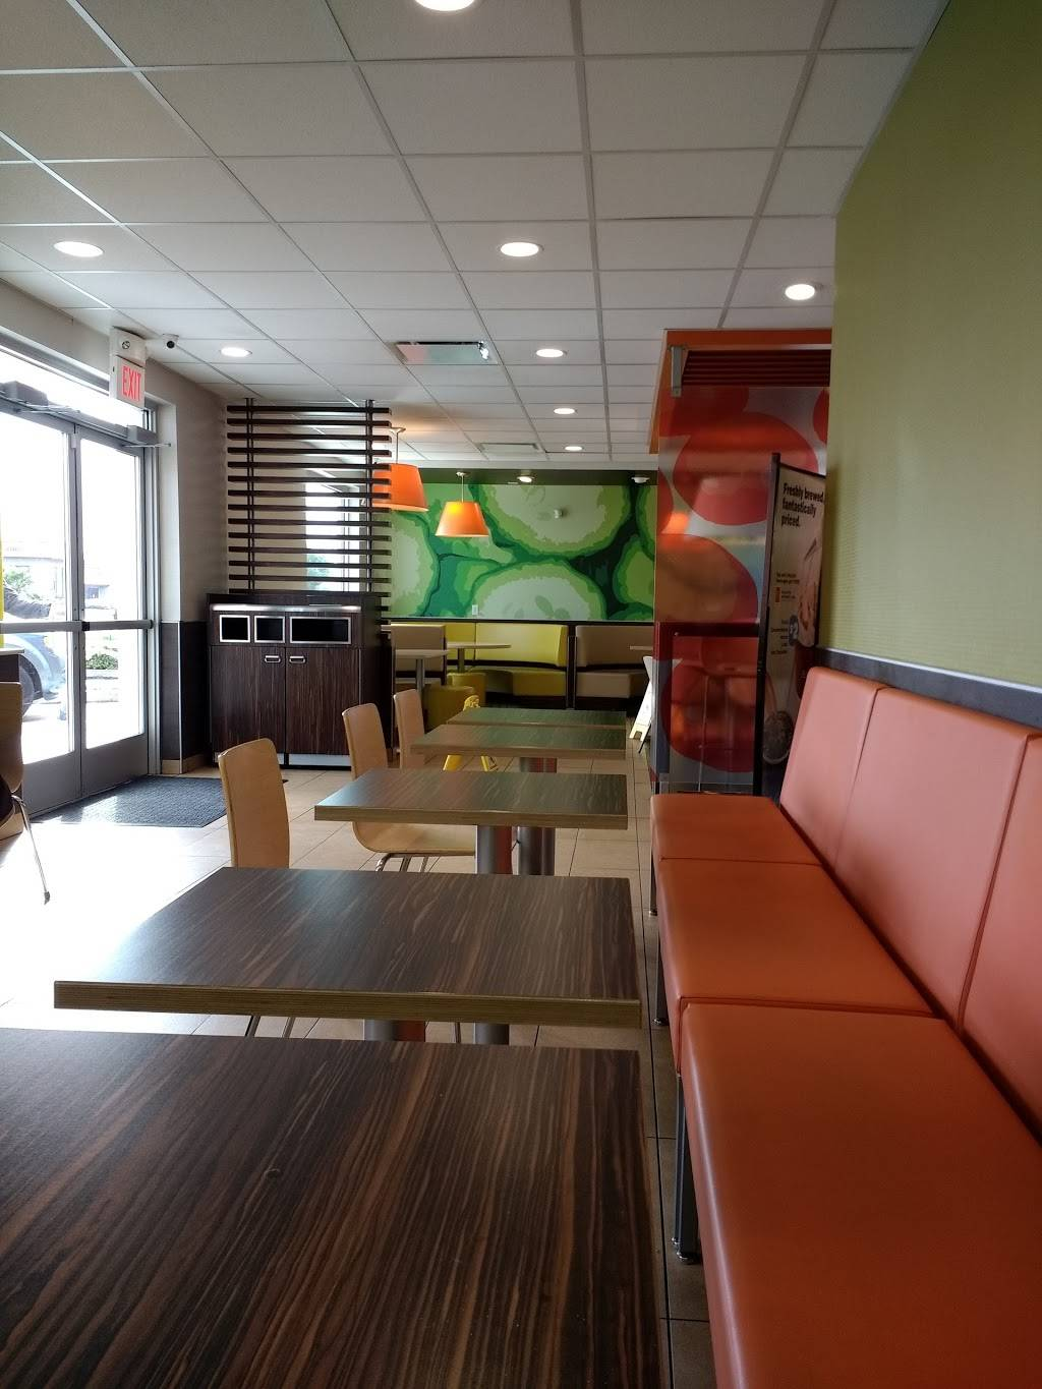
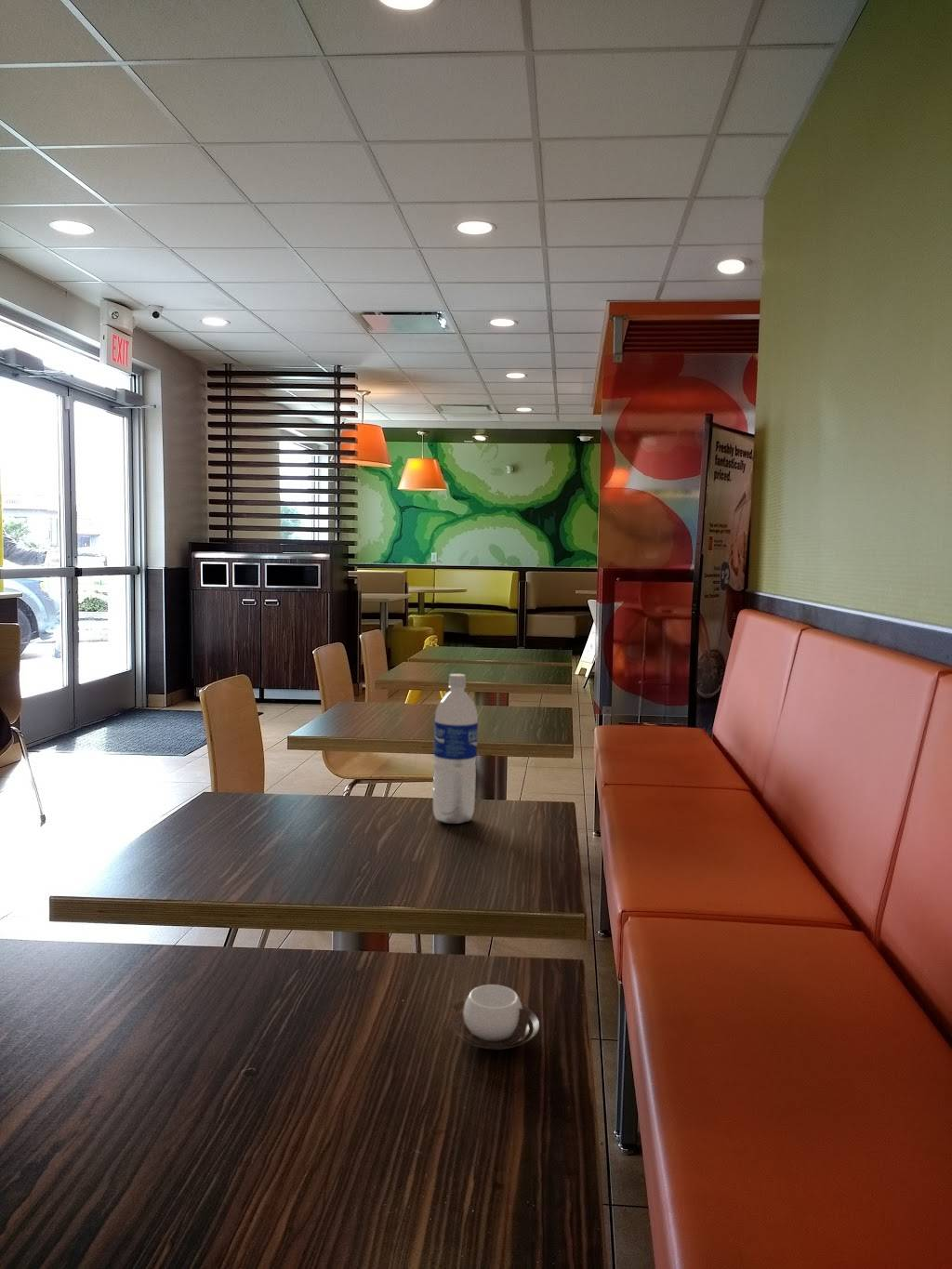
+ water bottle (455, 747)
+ cup (493, 1016)
